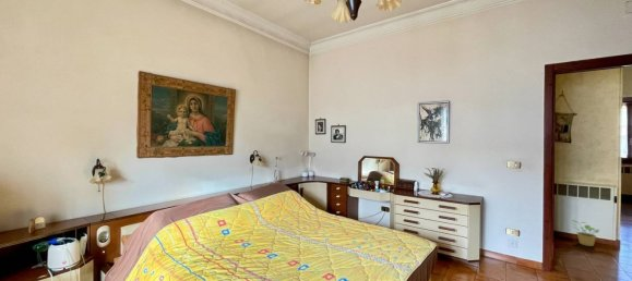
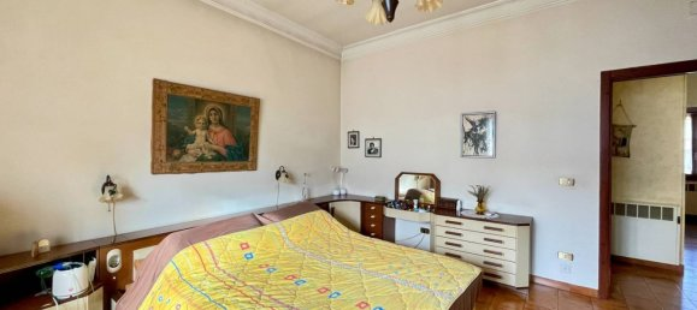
- potted plant (584, 231)
